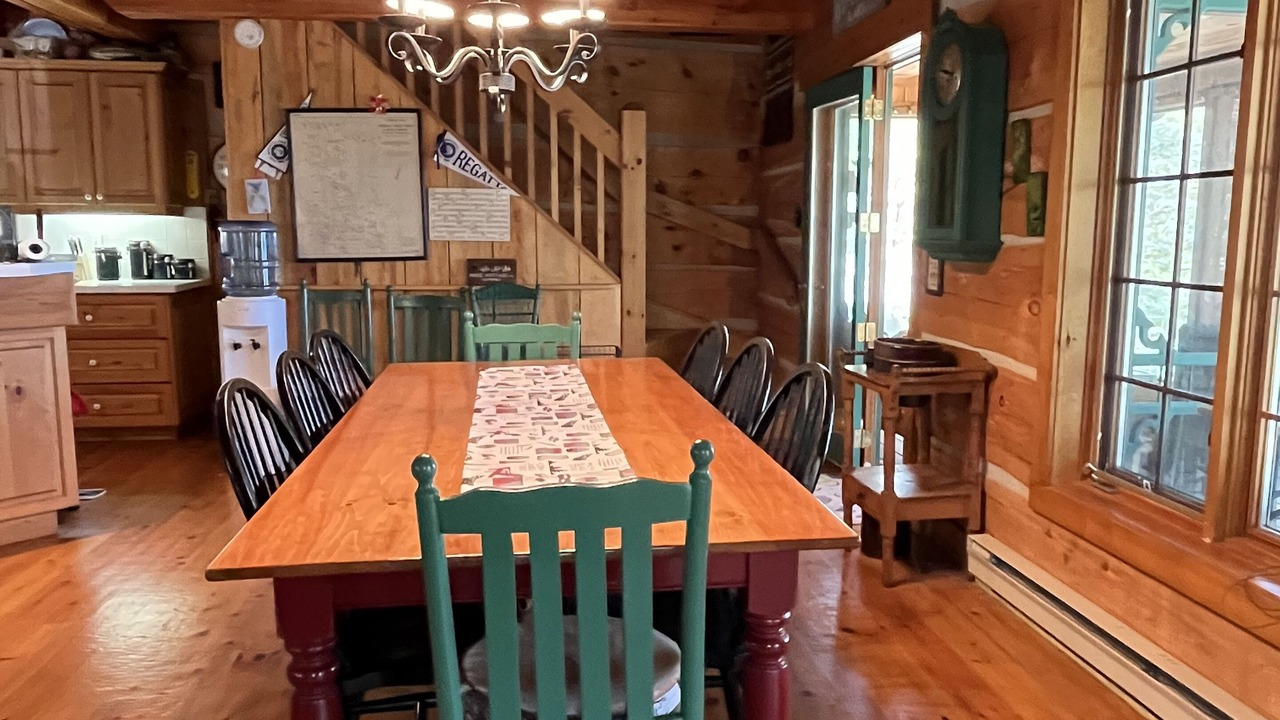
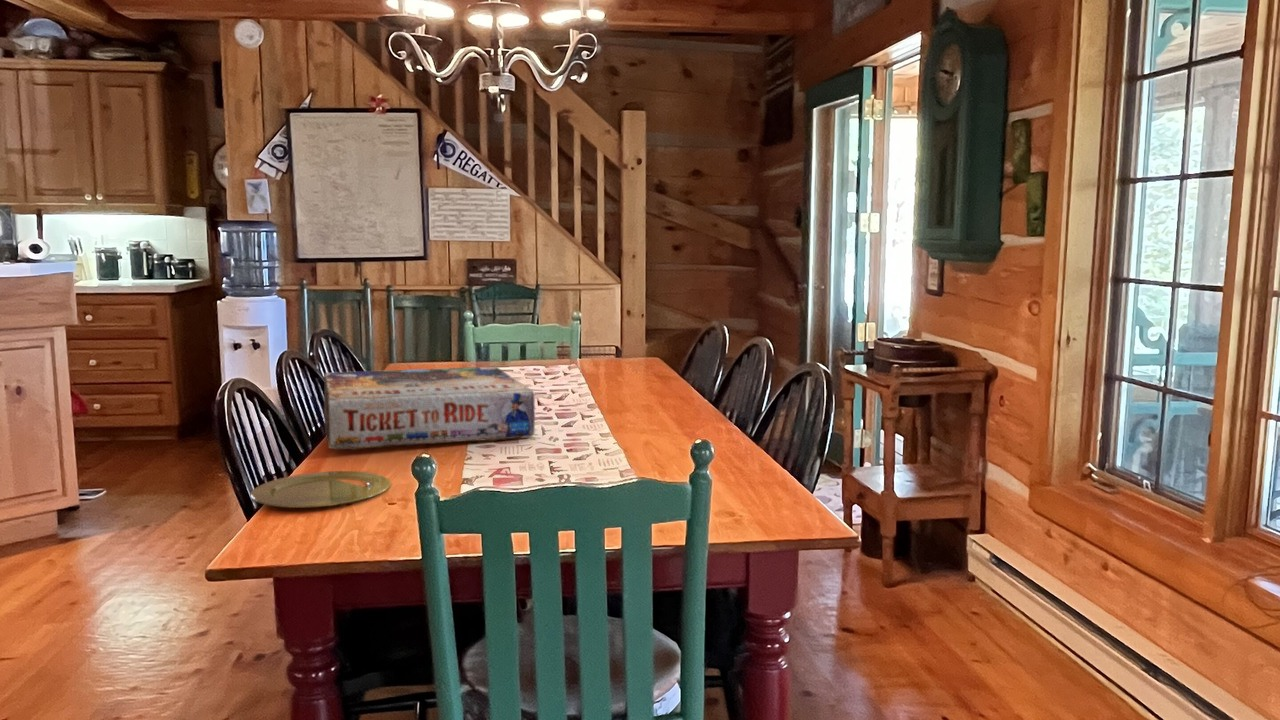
+ plate (322, 488)
+ board game (422, 403)
